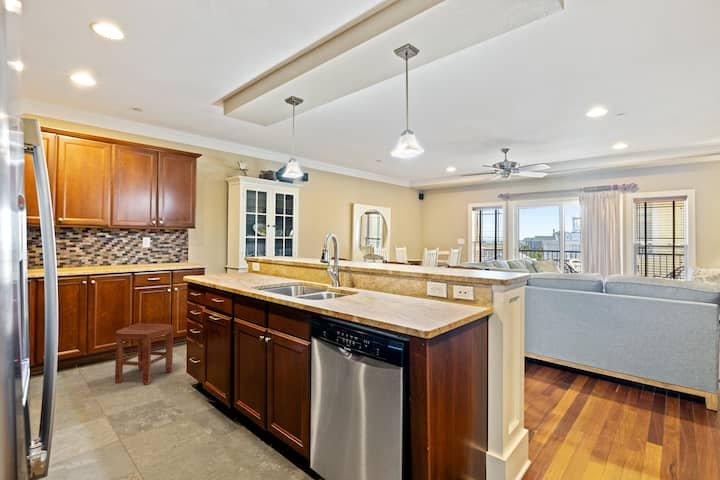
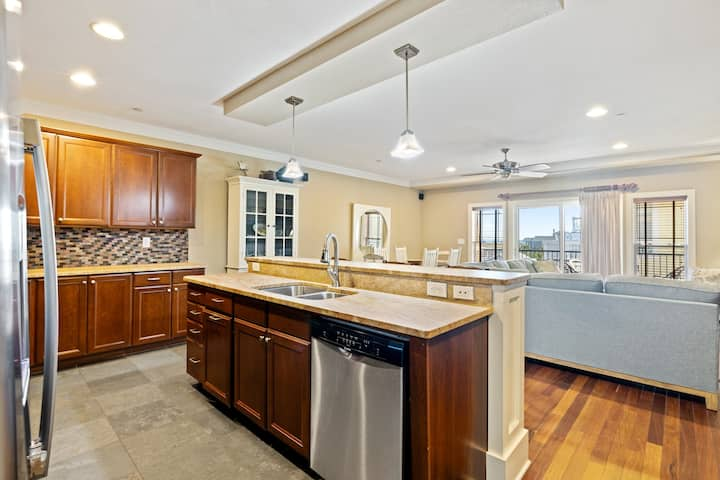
- stool (144, 351)
